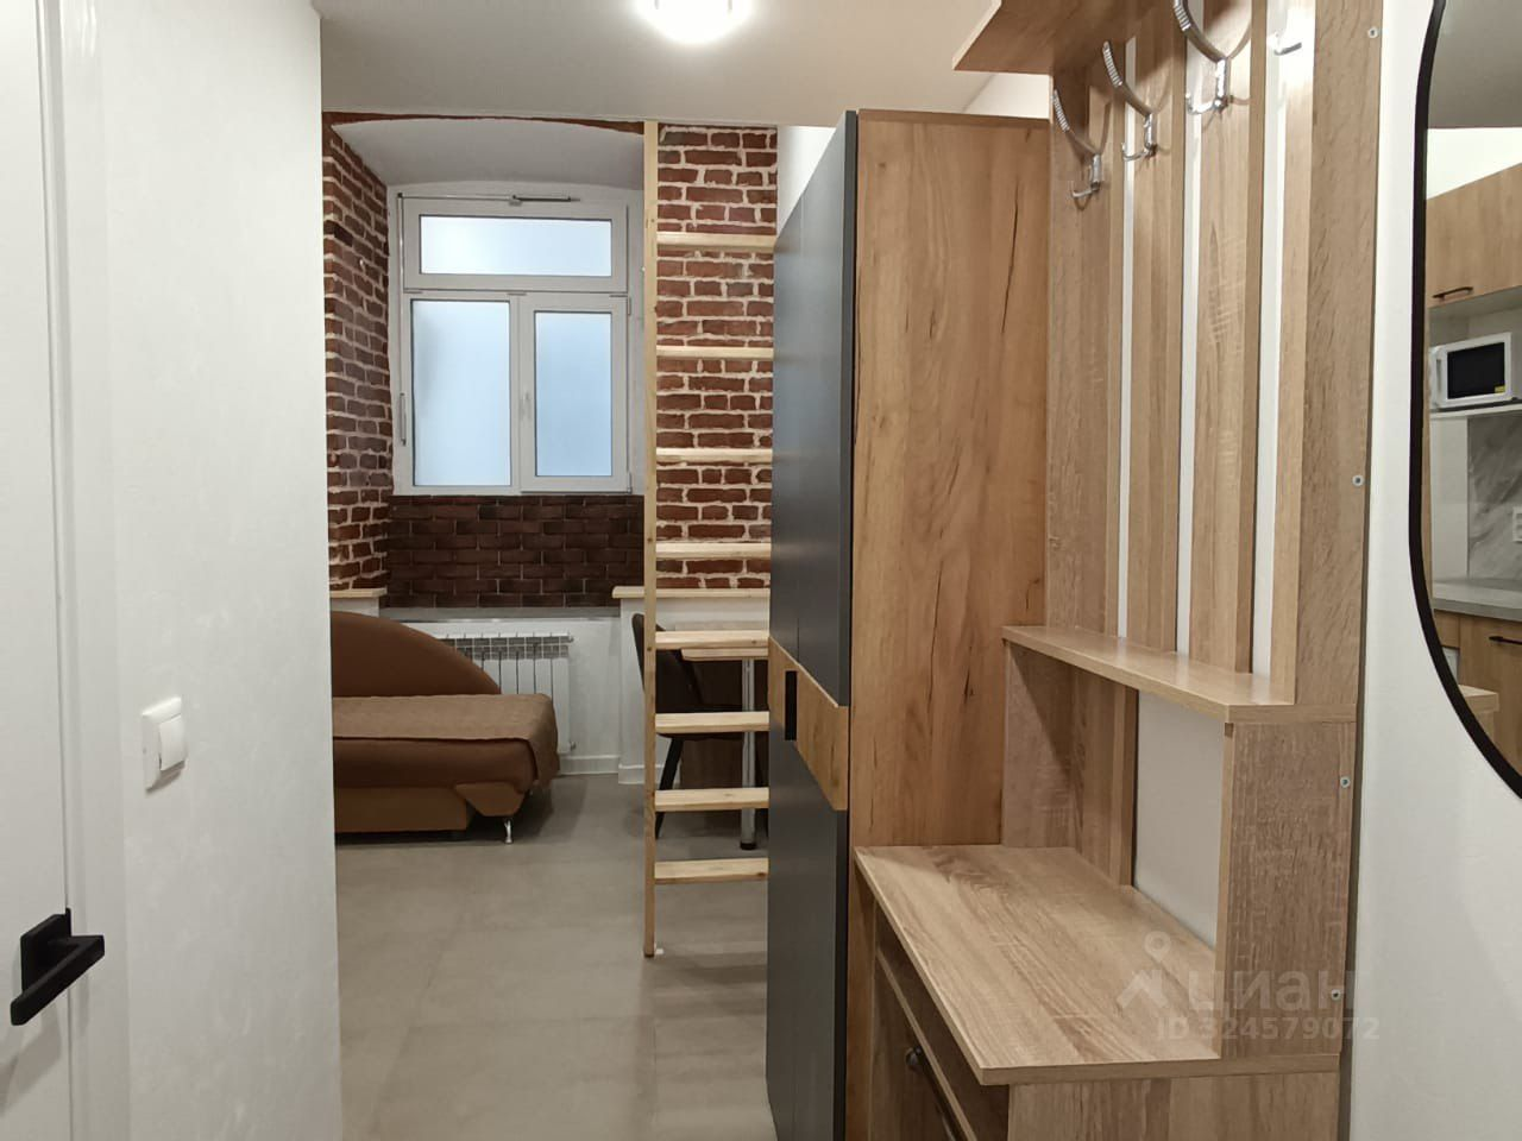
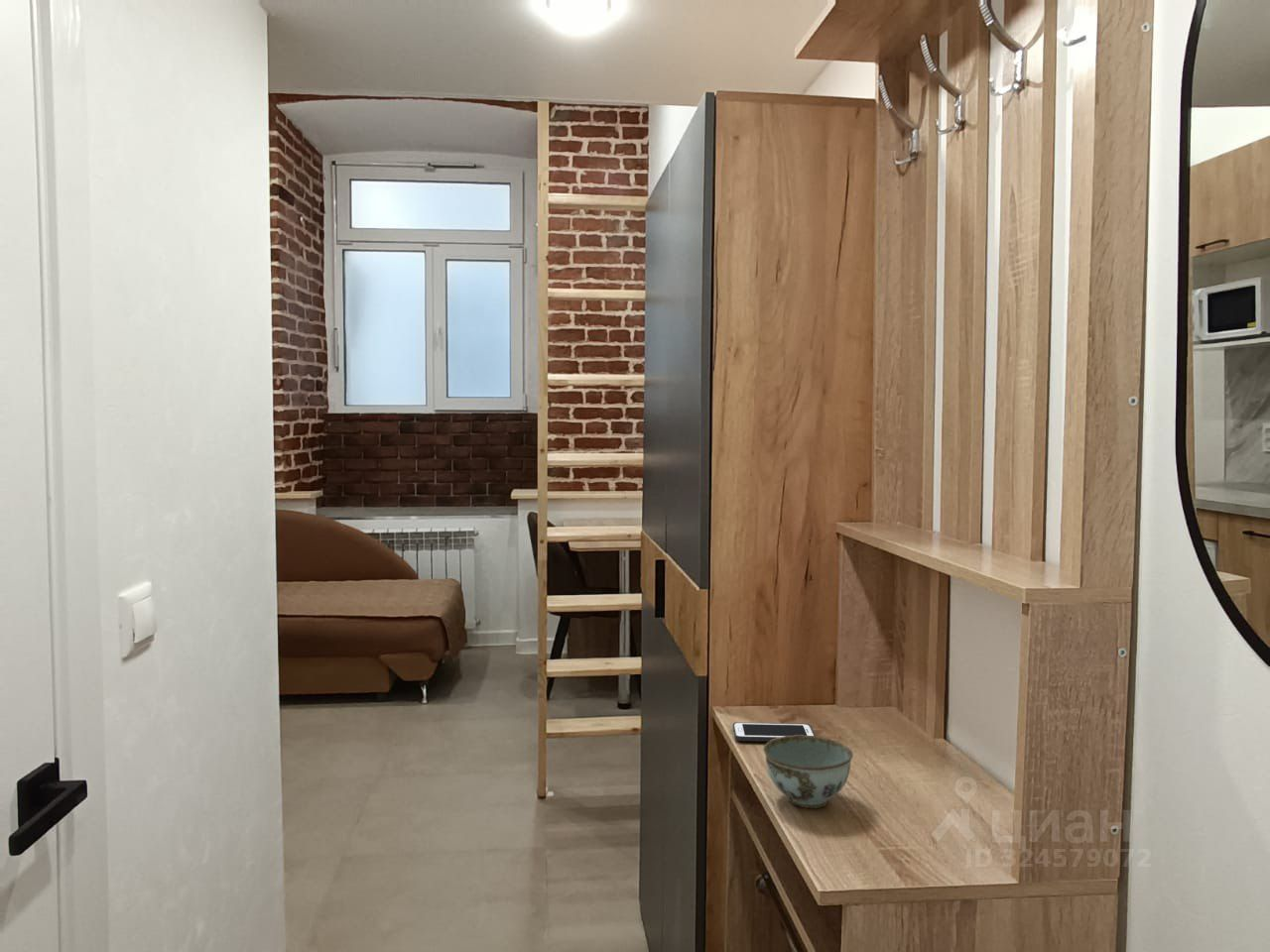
+ cell phone (773, 732)
+ bowl (807, 774)
